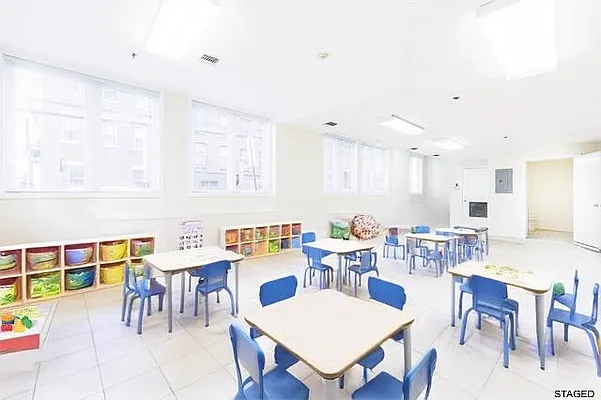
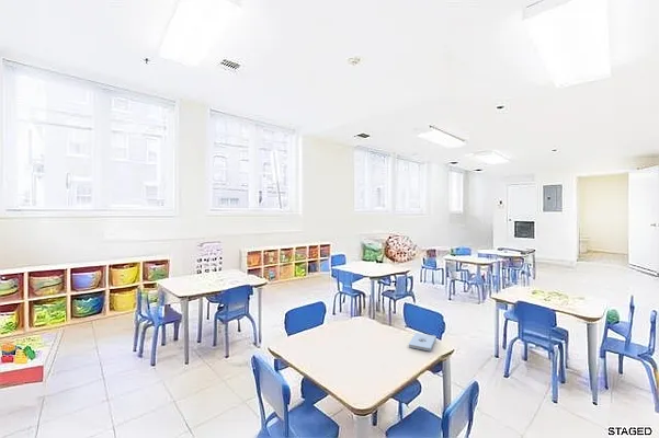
+ notepad (422, 341)
